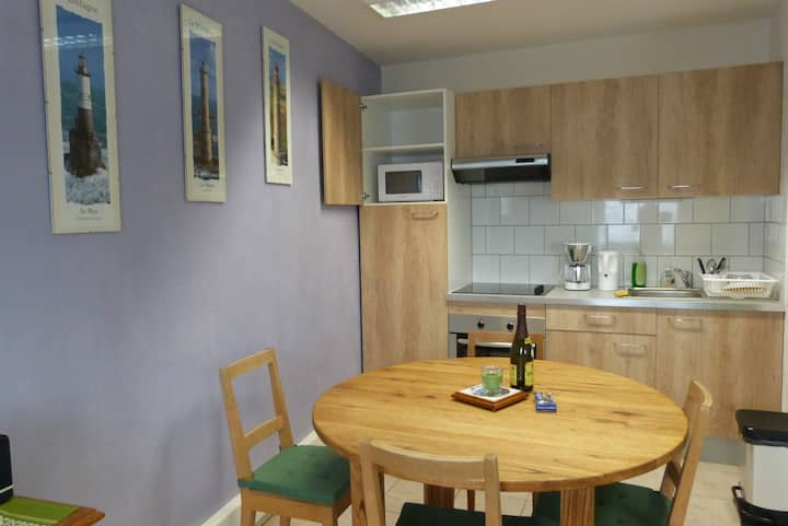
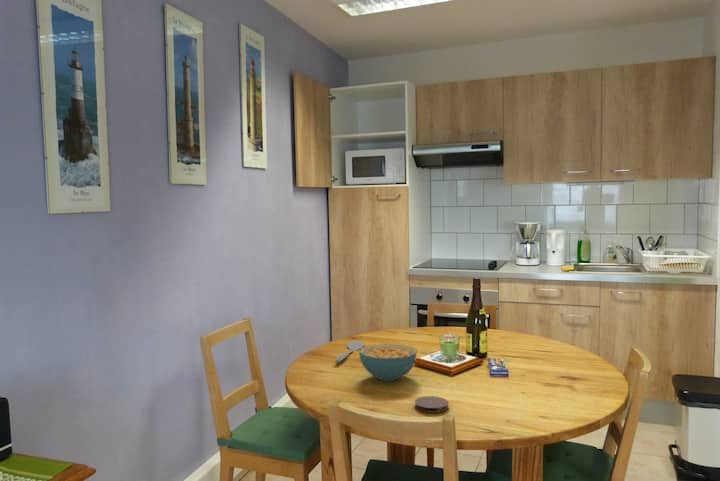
+ cereal bowl (388, 364)
+ coaster (431, 404)
+ spatula (346, 352)
